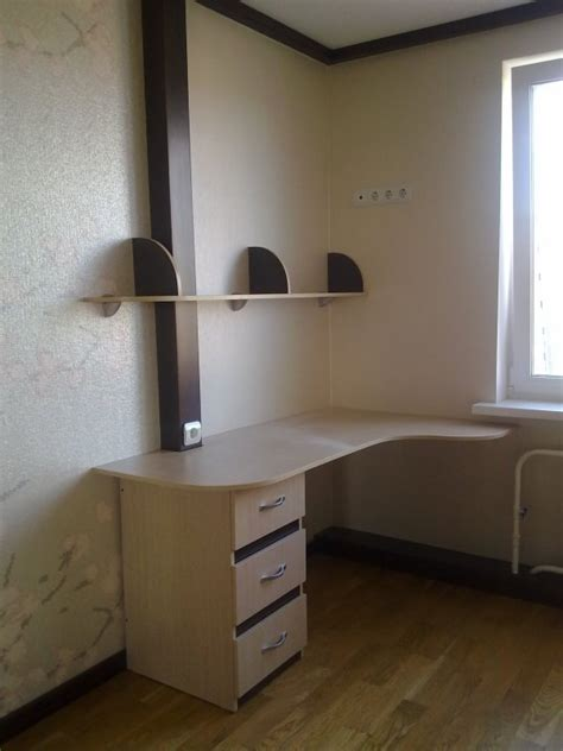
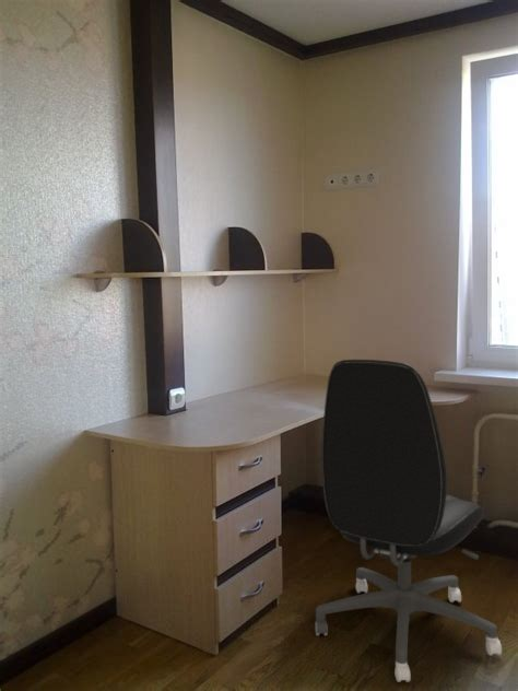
+ office chair (413, 494)
